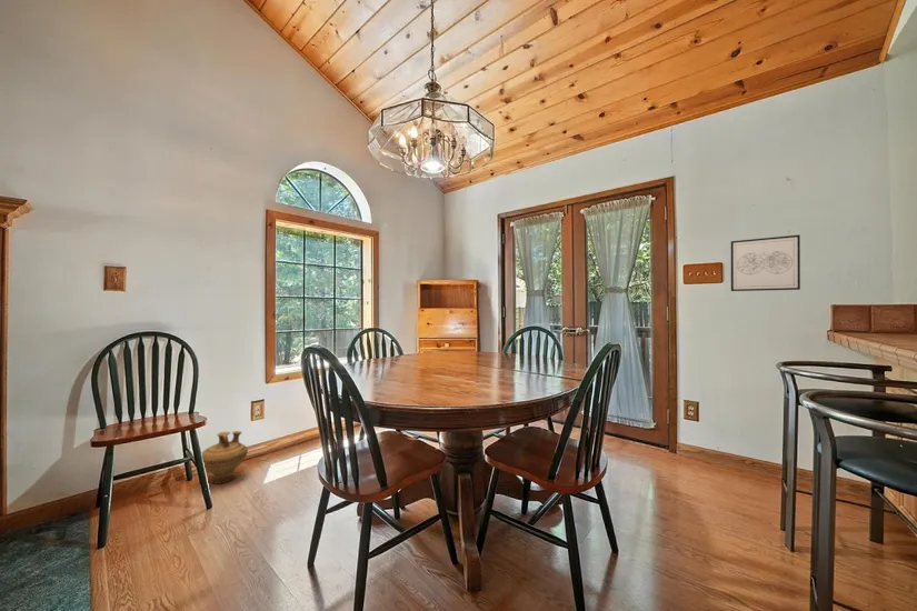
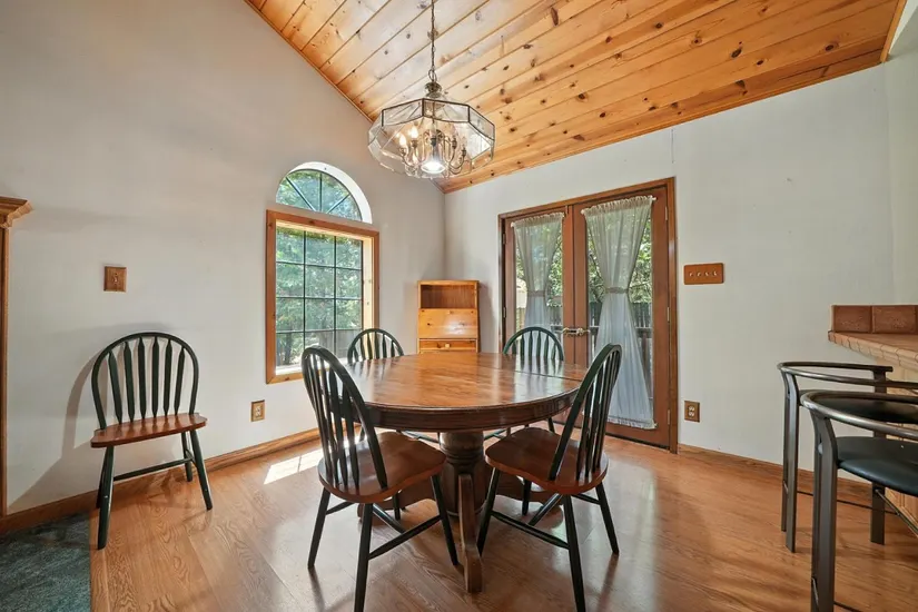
- wall art (764, 264)
- ceramic jug (223, 455)
